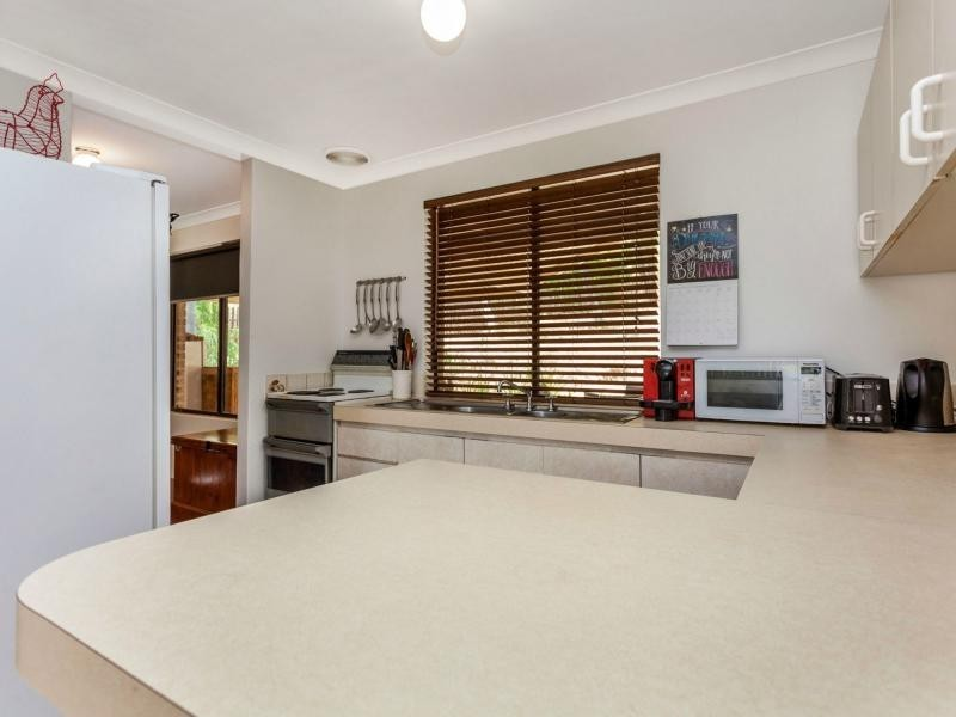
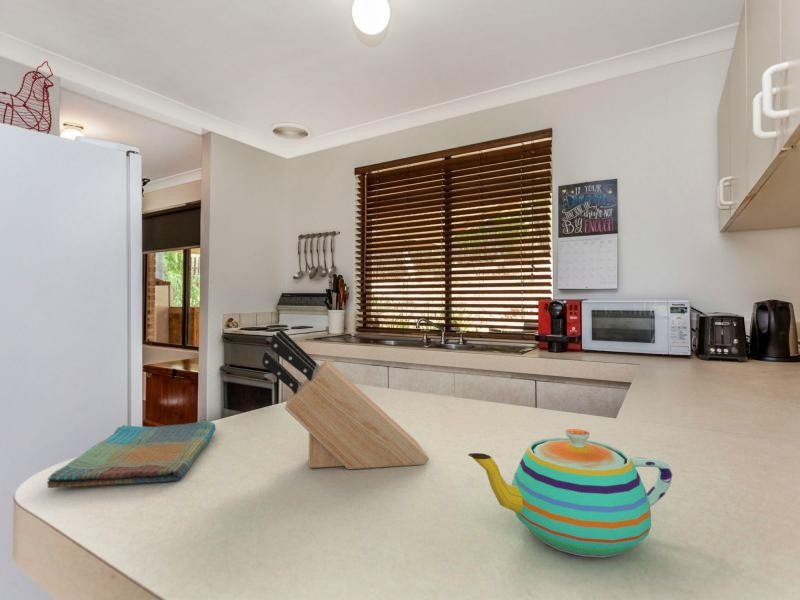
+ teapot (570, 481)
+ dish towel (146, 449)
+ knife block (344, 395)
